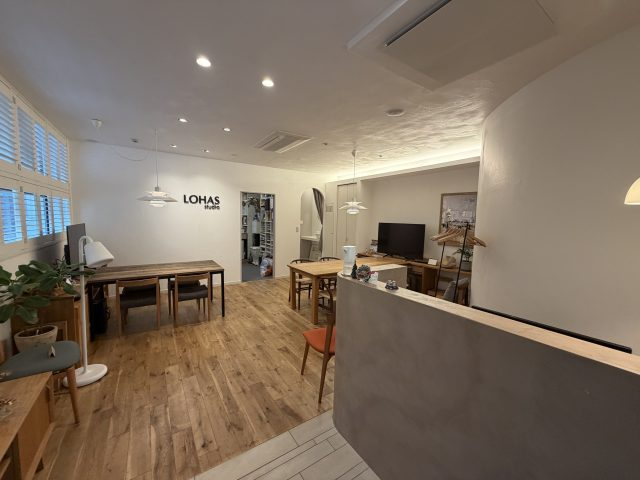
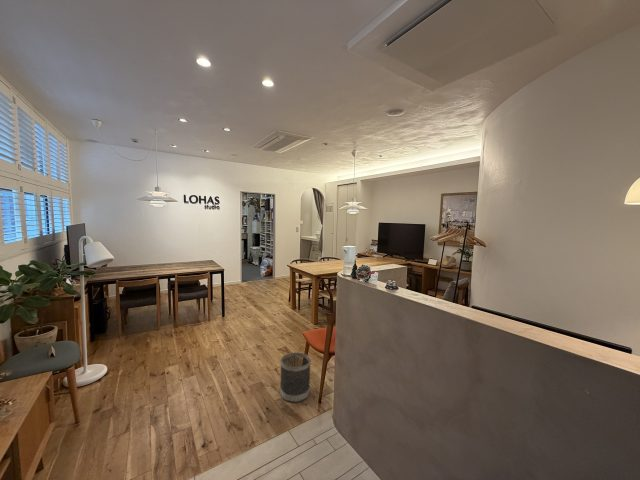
+ wastebasket (295, 376)
